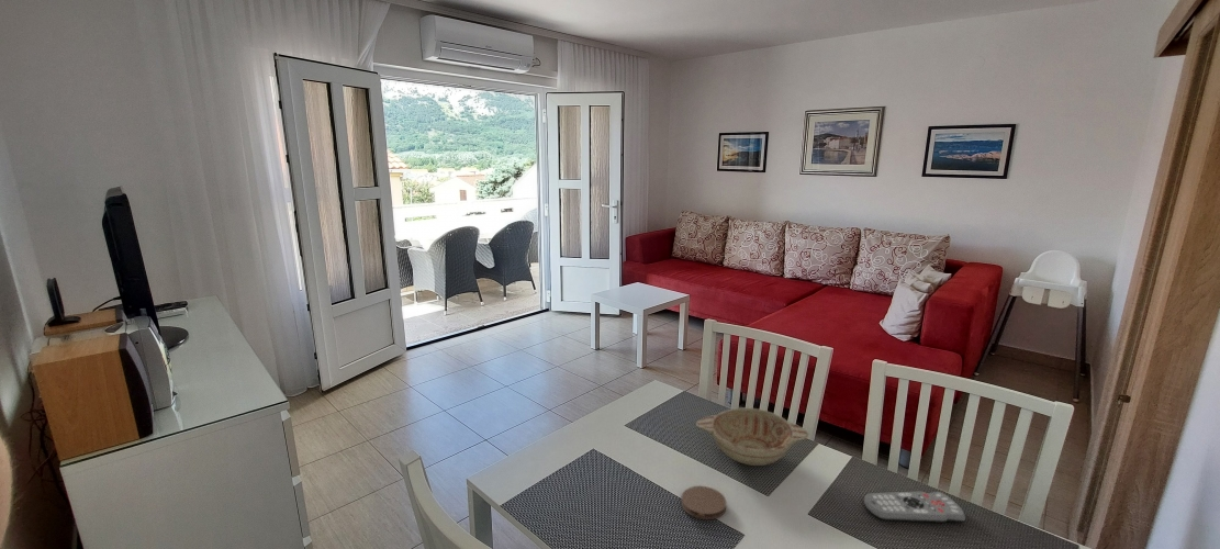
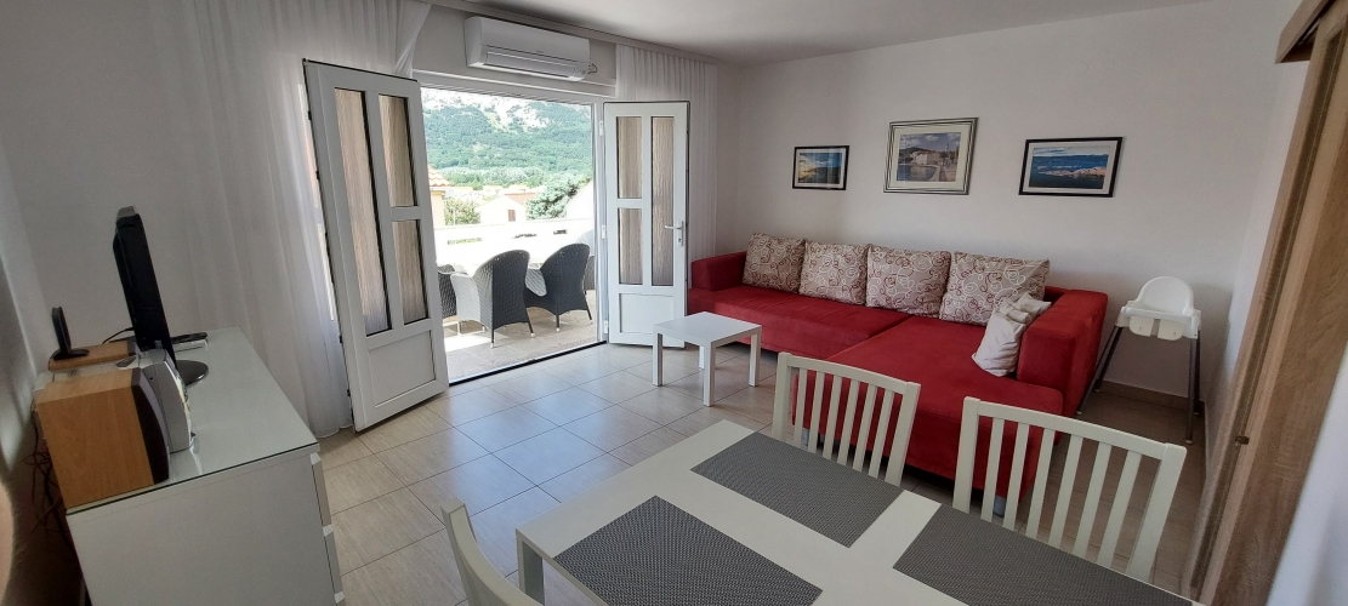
- coaster (703, 502)
- decorative bowl (750, 440)
- remote control (911, 506)
